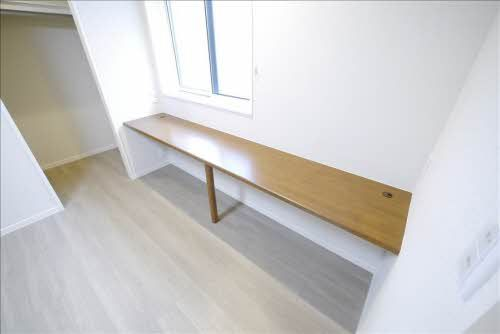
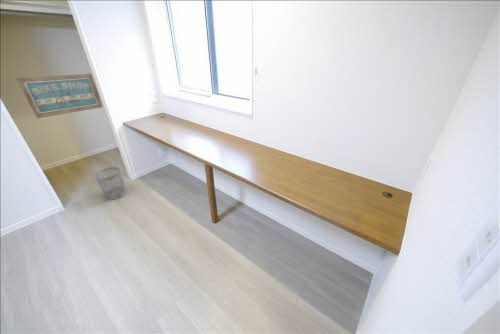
+ wastebasket (112, 183)
+ wall art (65, 94)
